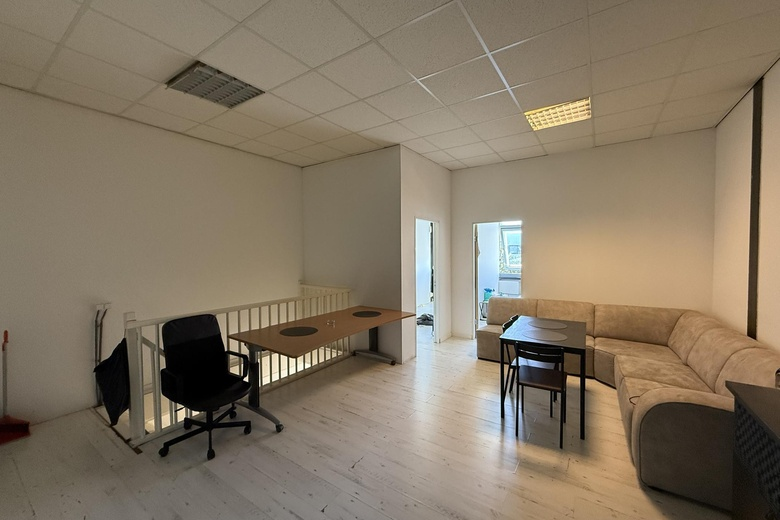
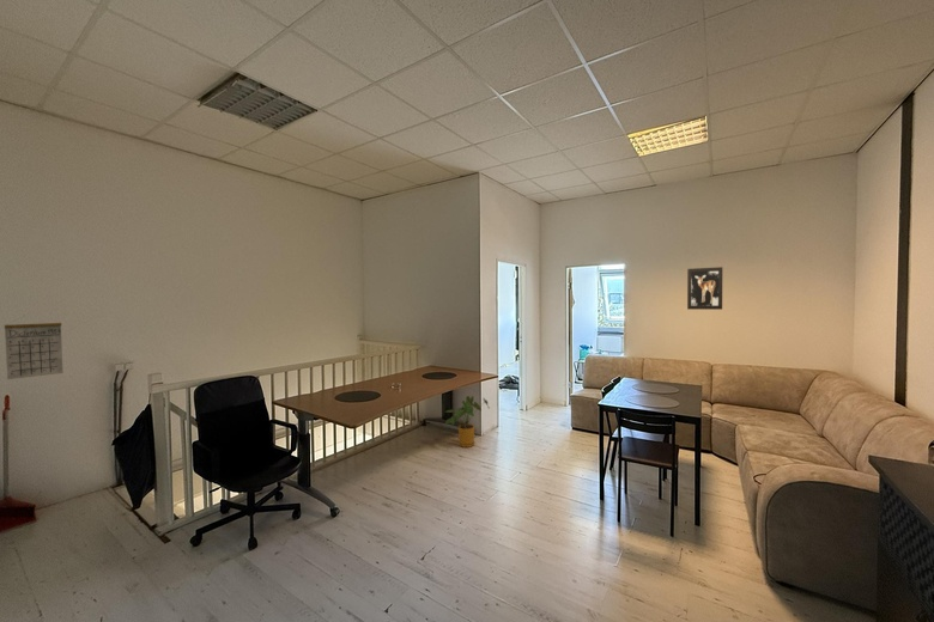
+ house plant (466, 421)
+ wall art (704, 288)
+ calendar (35, 343)
